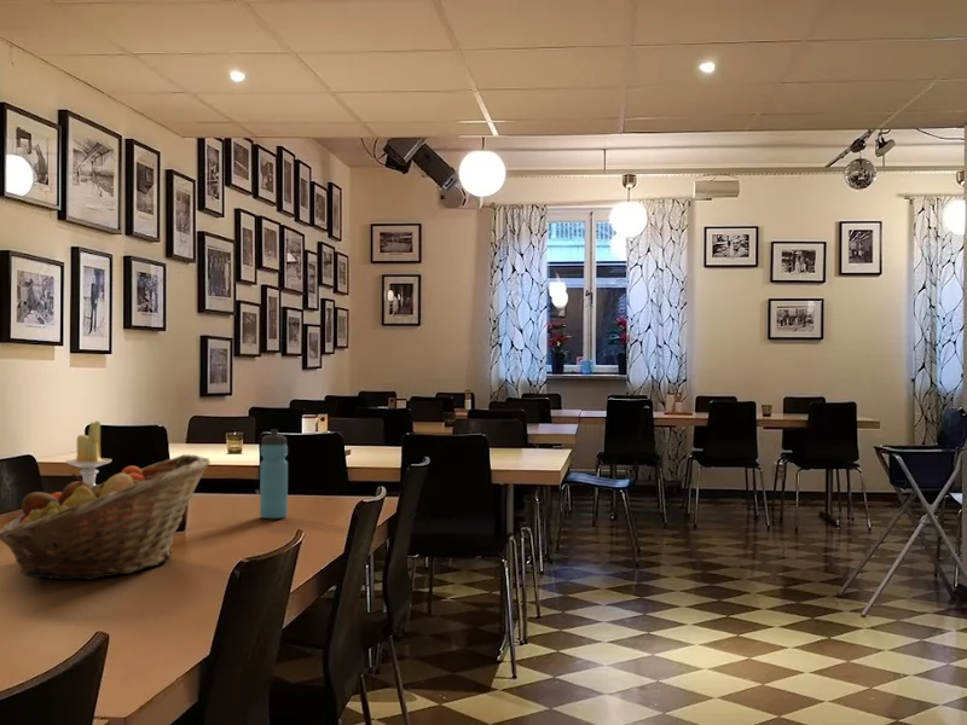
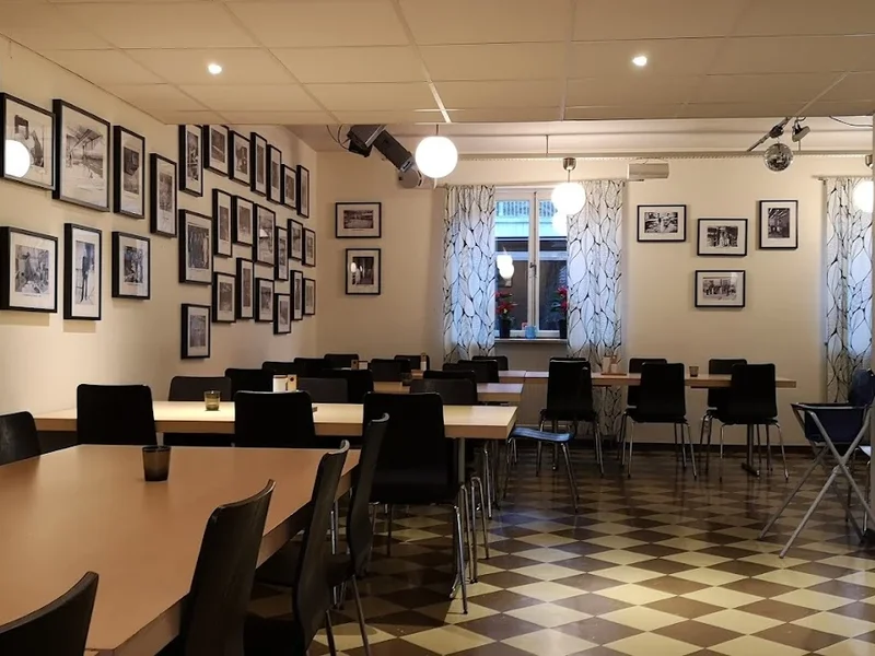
- water bottle (273, 472)
- fruit basket (108, 510)
- candle (88, 463)
